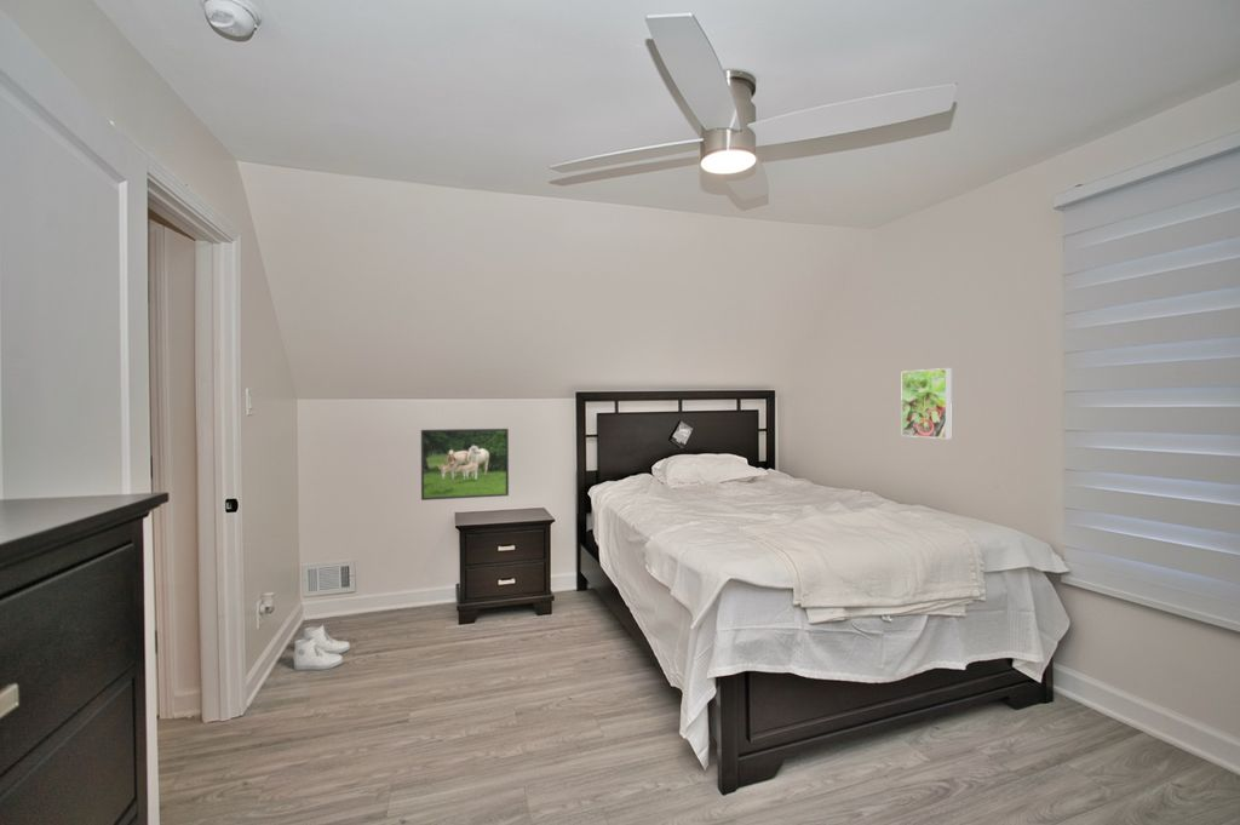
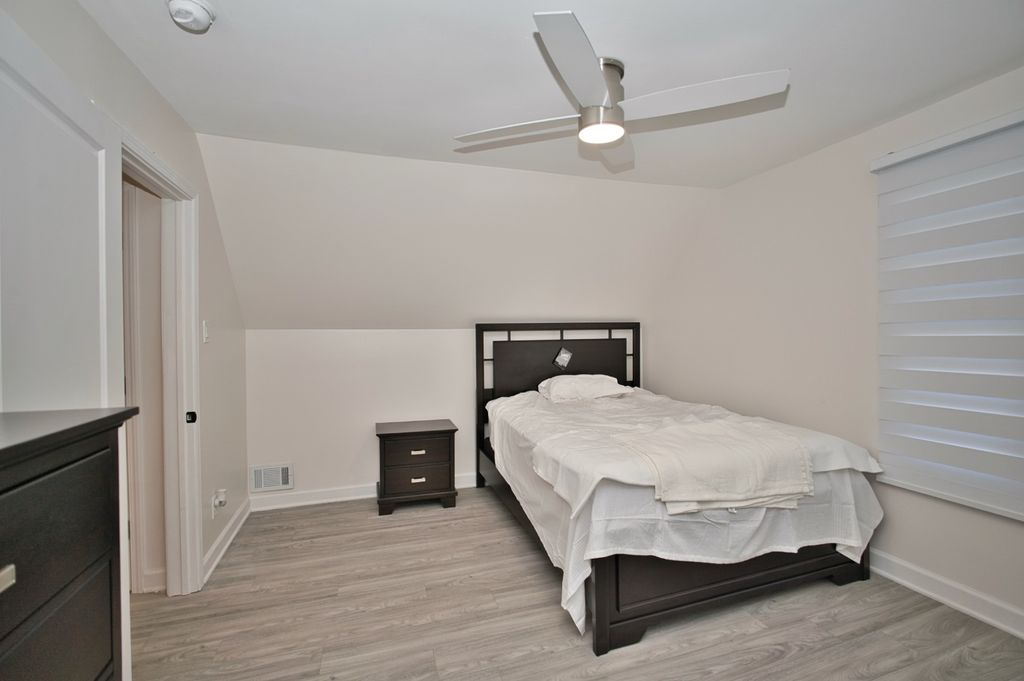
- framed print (925, 403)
- boots (322, 644)
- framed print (465, 463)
